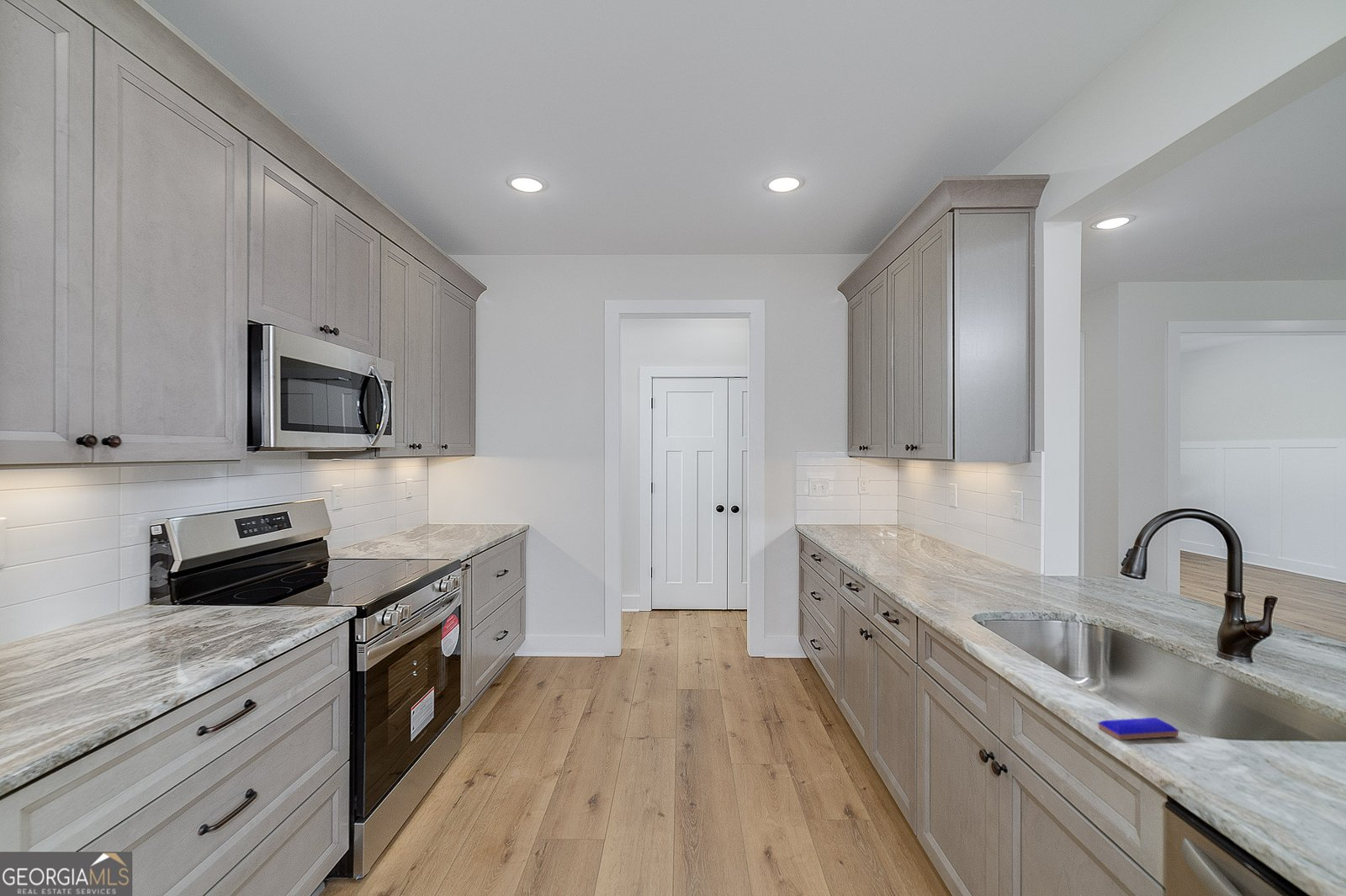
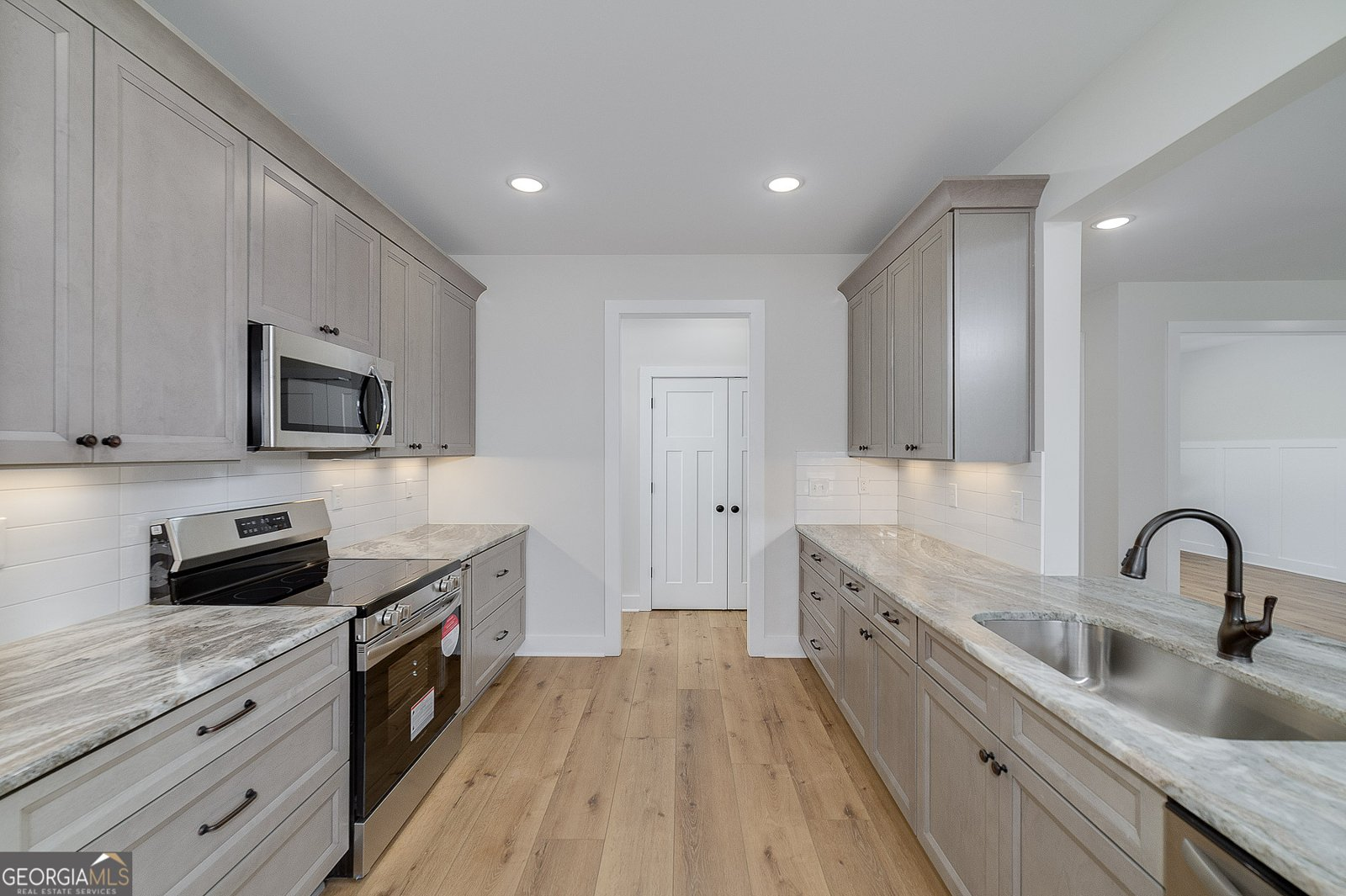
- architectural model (1137, 727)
